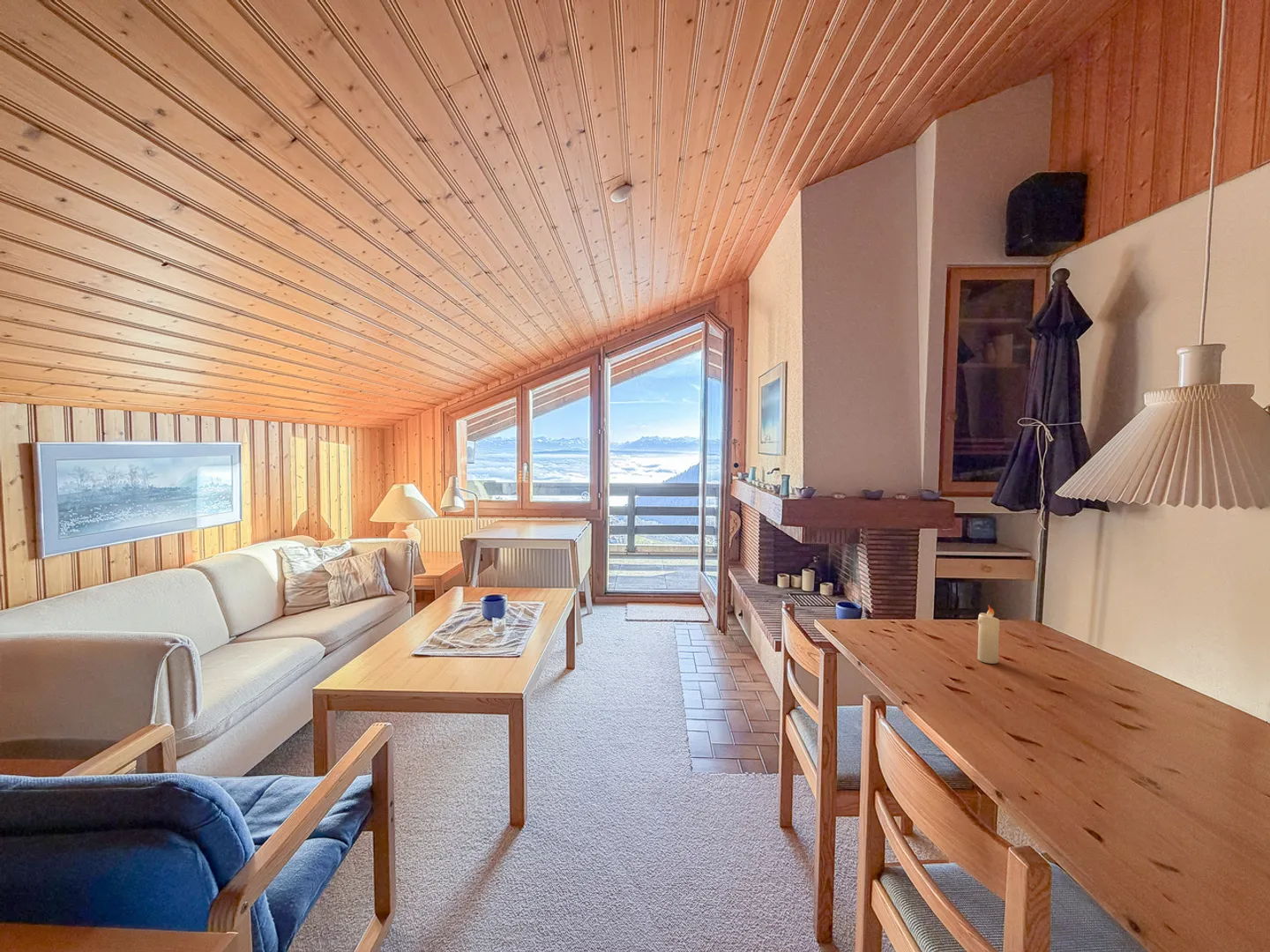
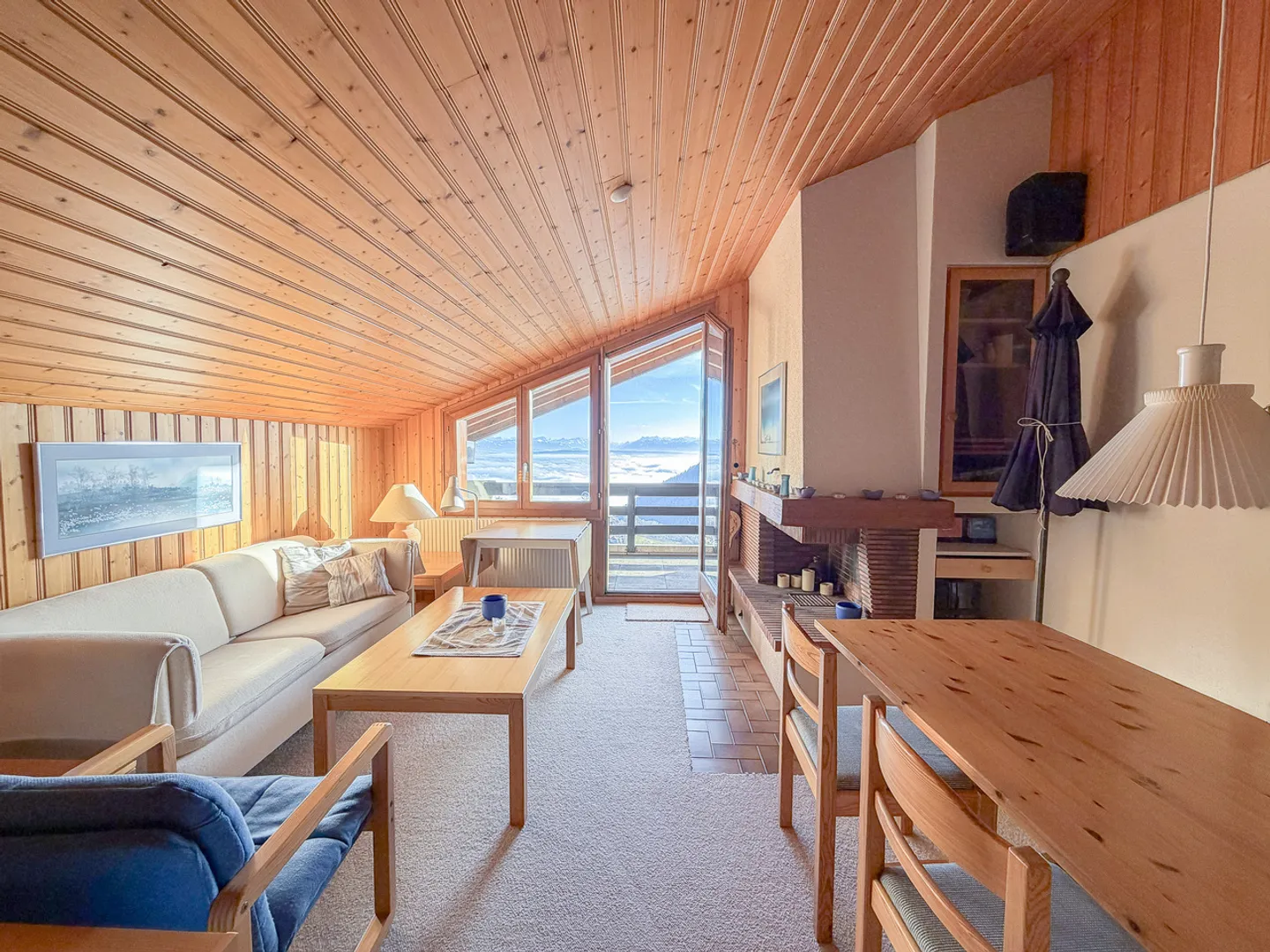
- candle (988, 632)
